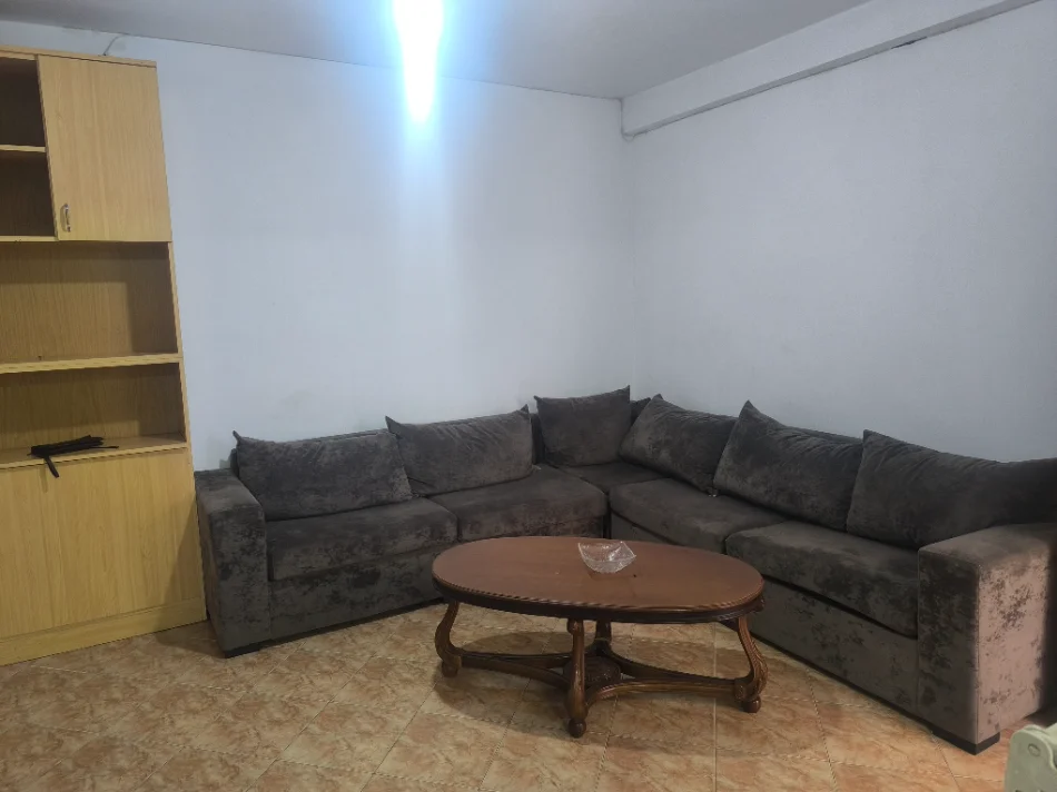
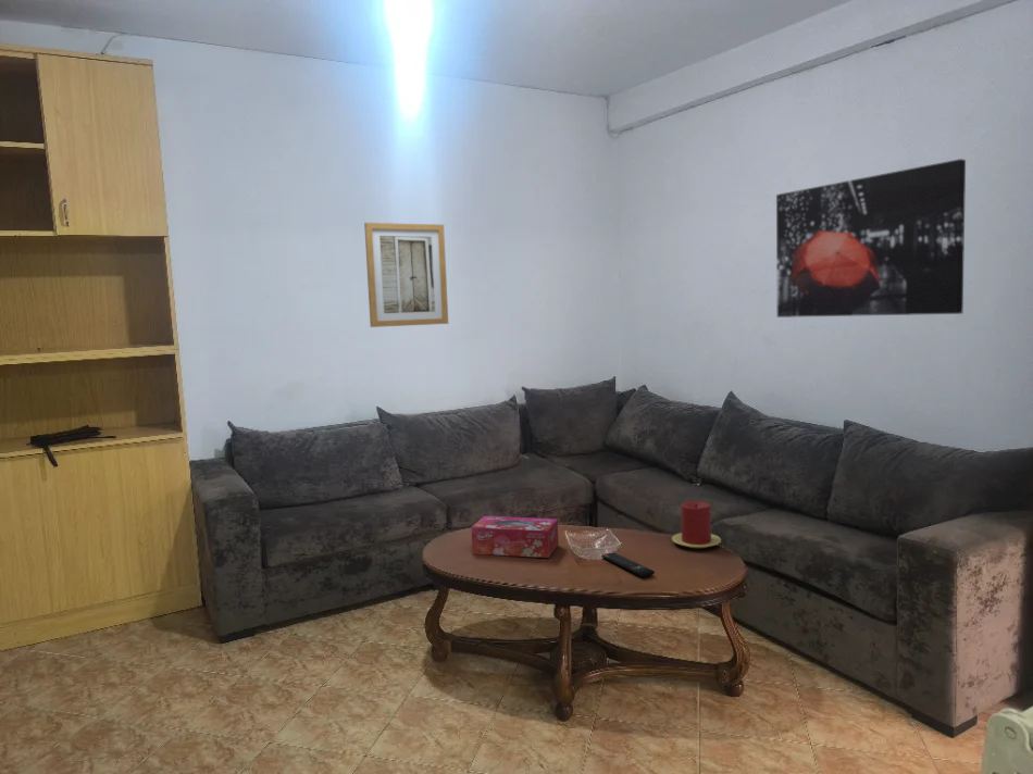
+ tissue box (515, 536)
+ candle (696, 523)
+ remote control (626, 564)
+ wall art (859, 248)
+ wall art (408, 274)
